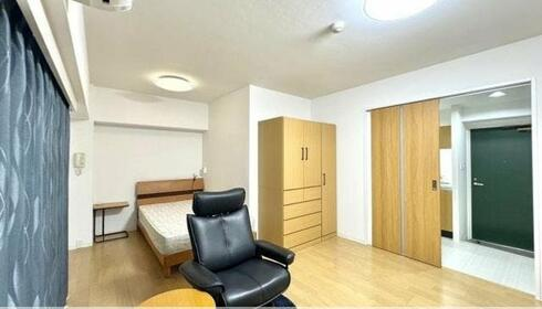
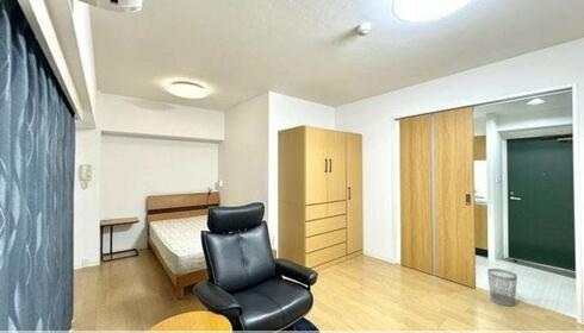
+ wastebasket (502, 287)
